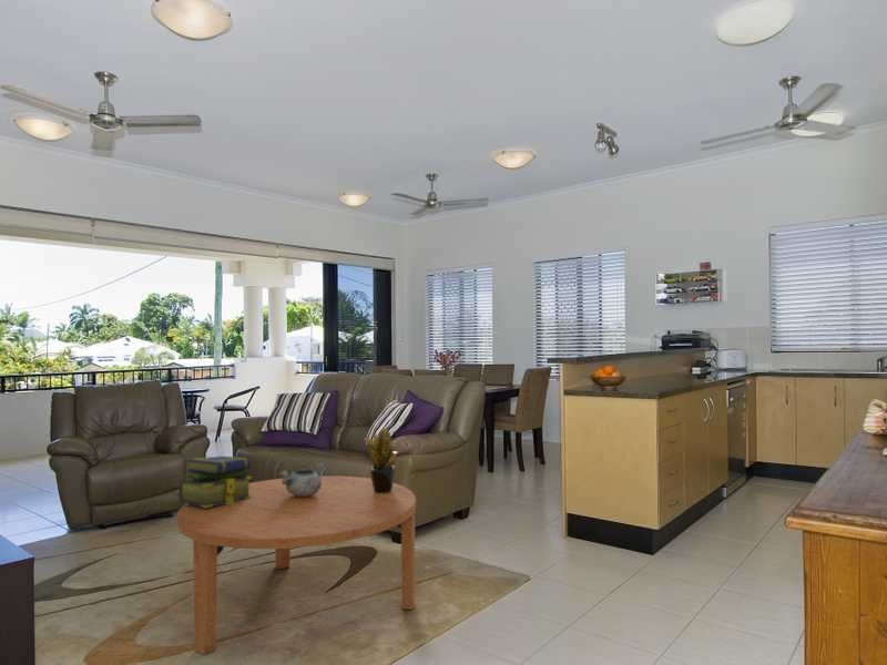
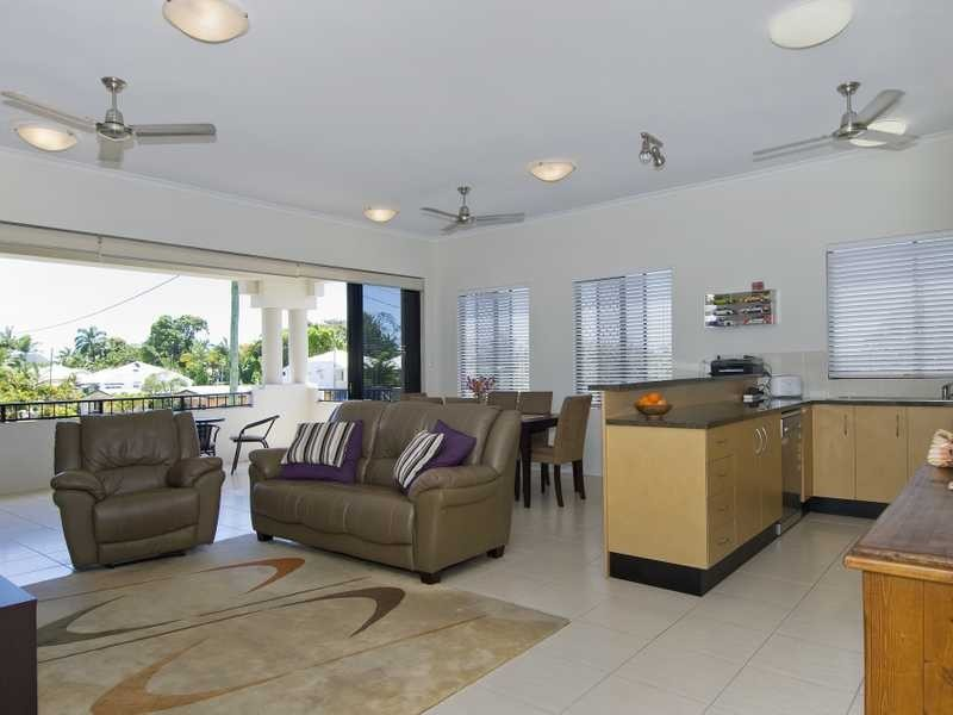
- potted plant (384, 457)
- coffee table (302, 546)
- decorative bowl (303, 480)
- stack of books (216, 478)
